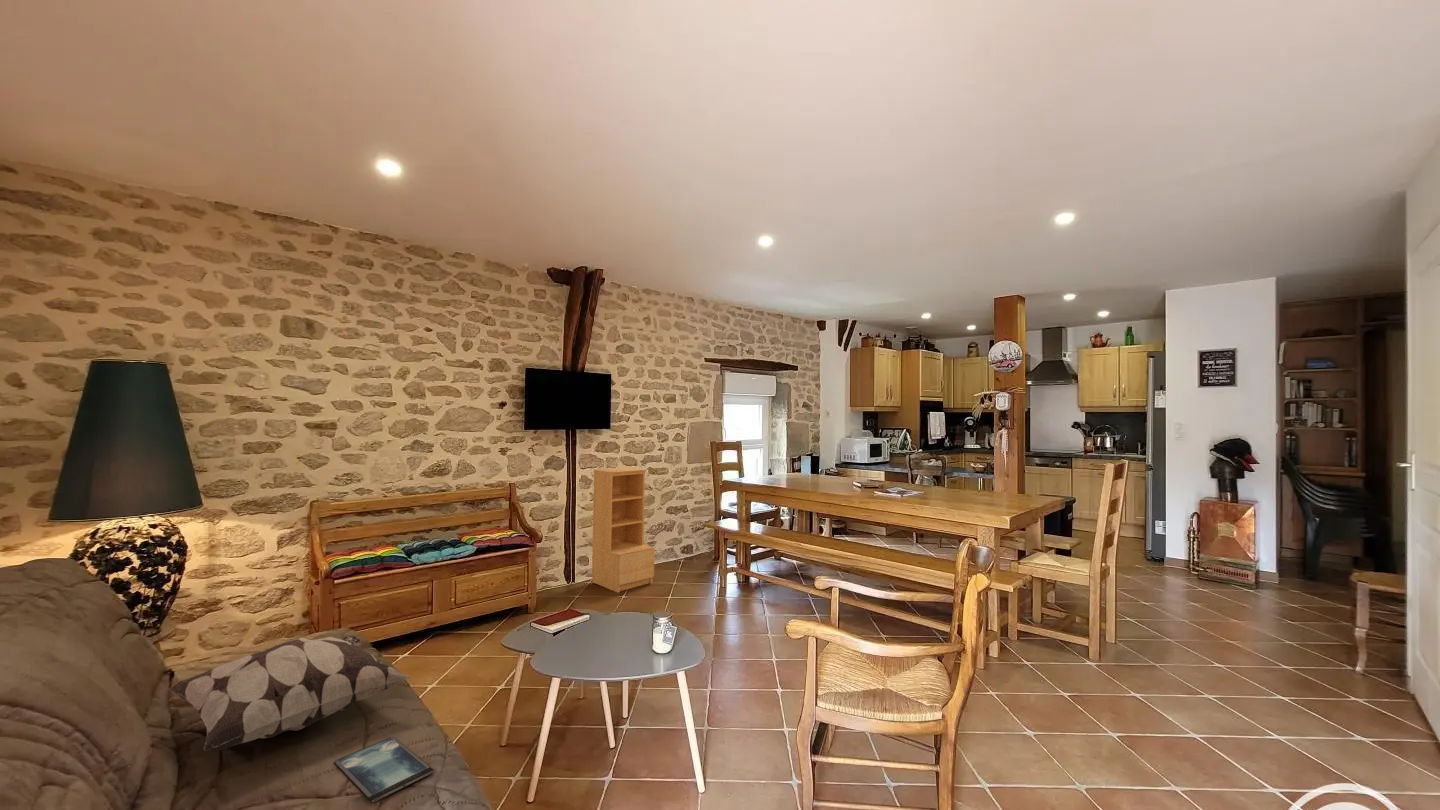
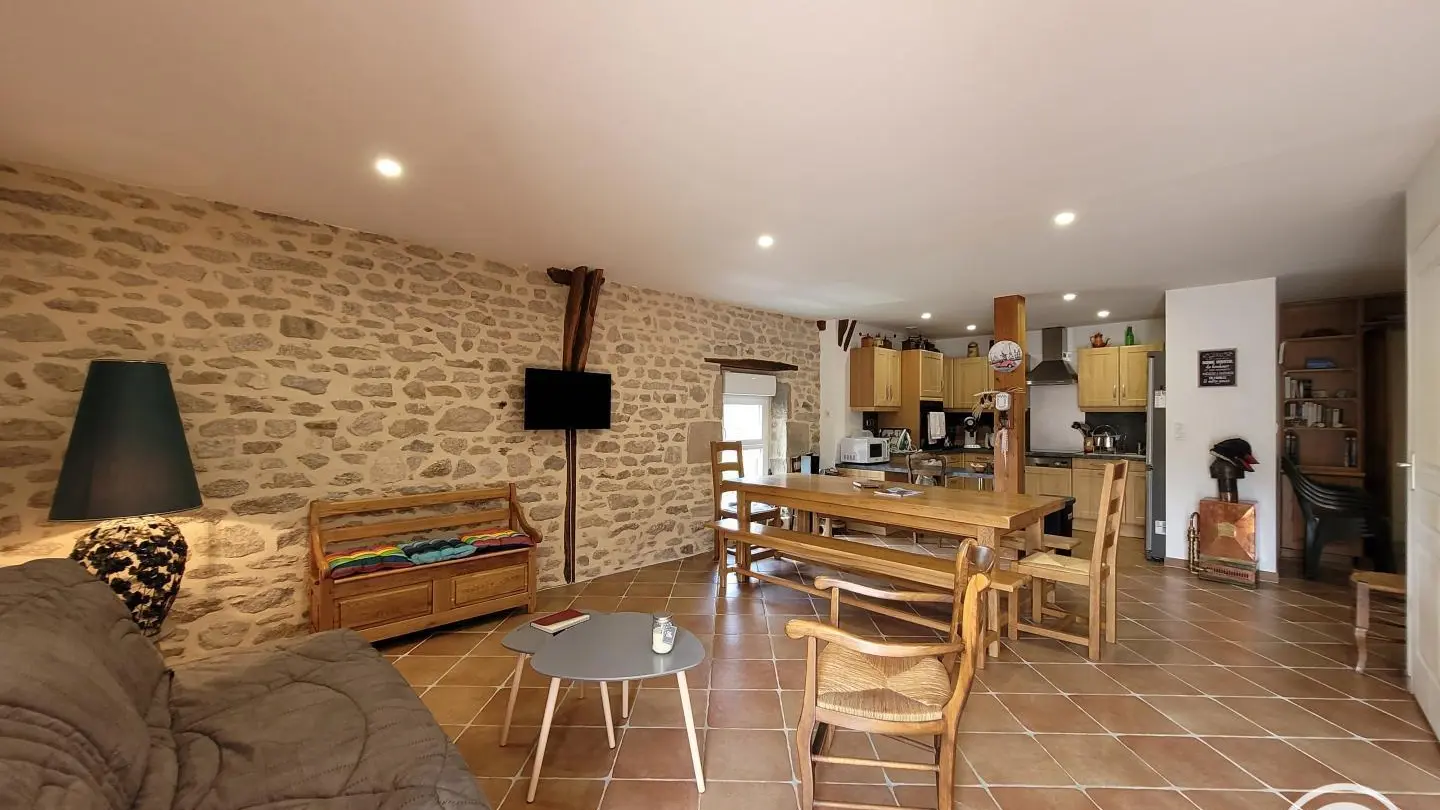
- tablet (383, 767)
- decorative pillow (294, 681)
- bookshelf (623, 526)
